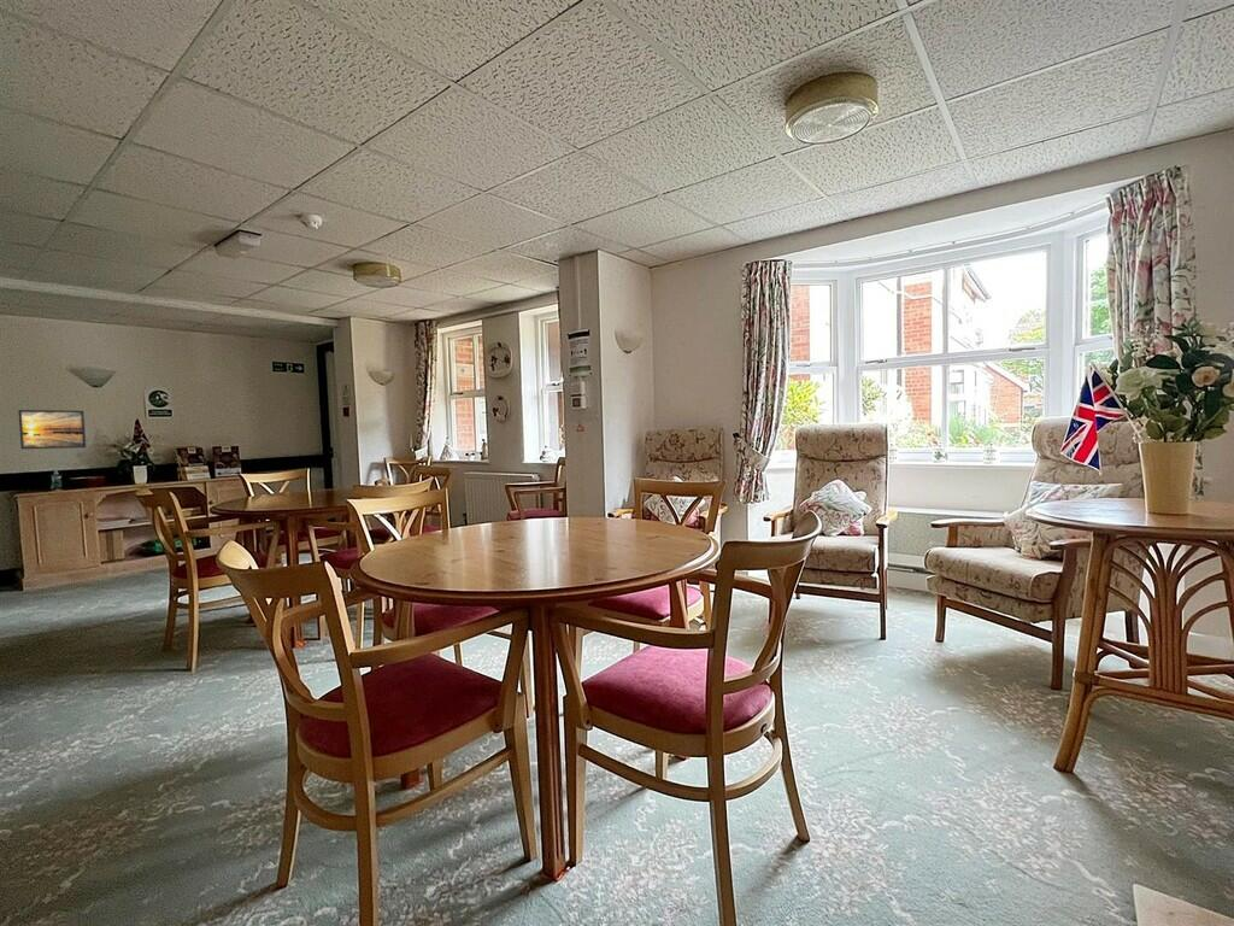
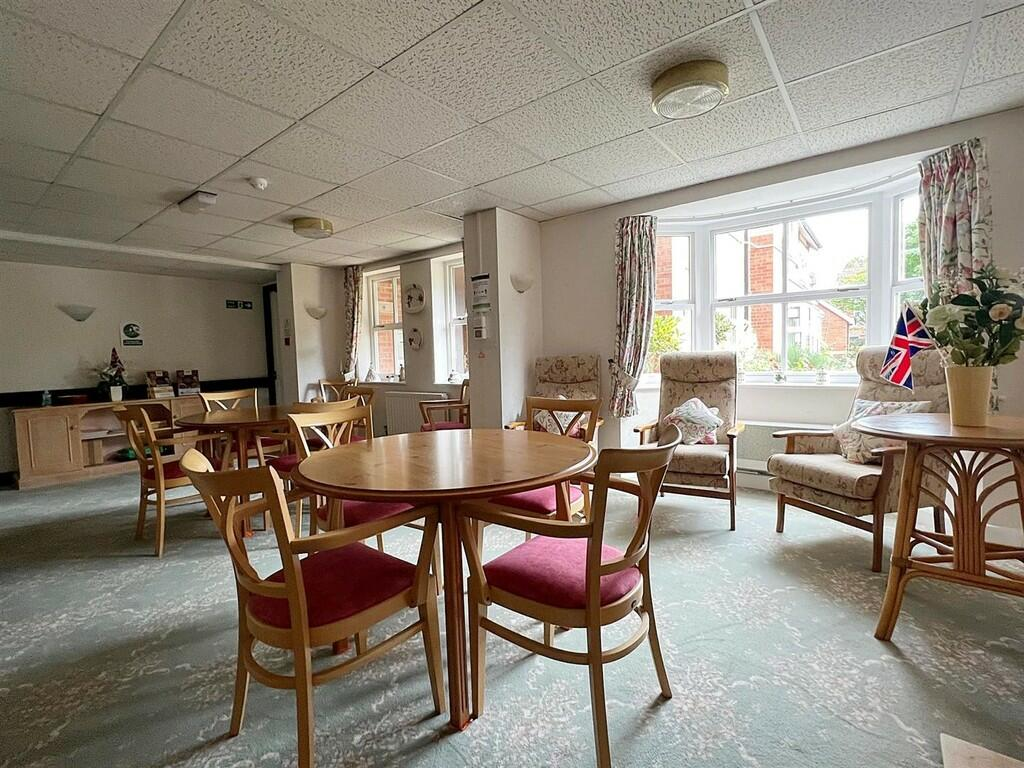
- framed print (53, 429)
